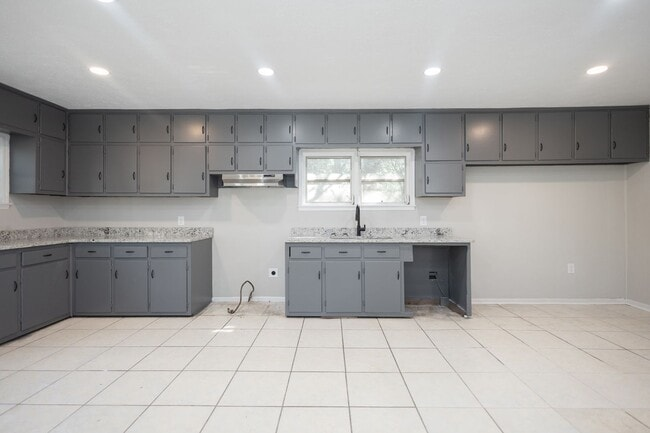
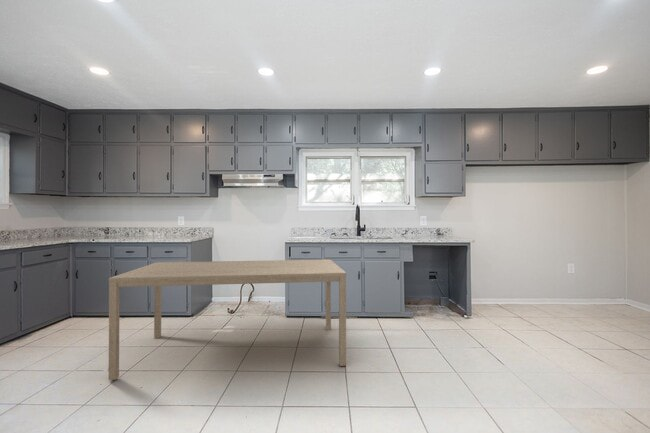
+ dining table (240, 283)
